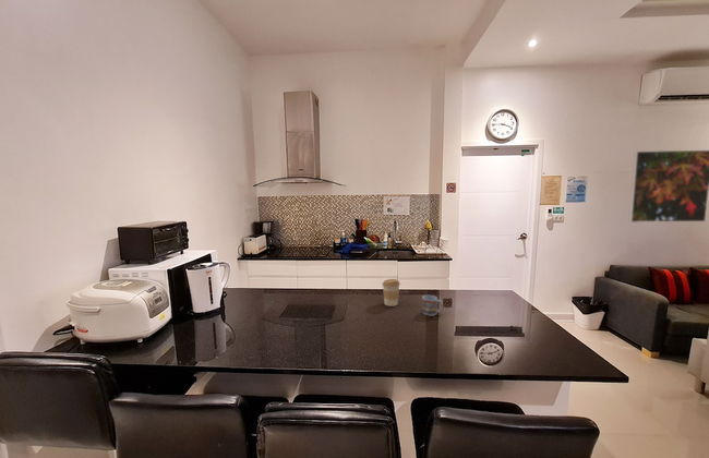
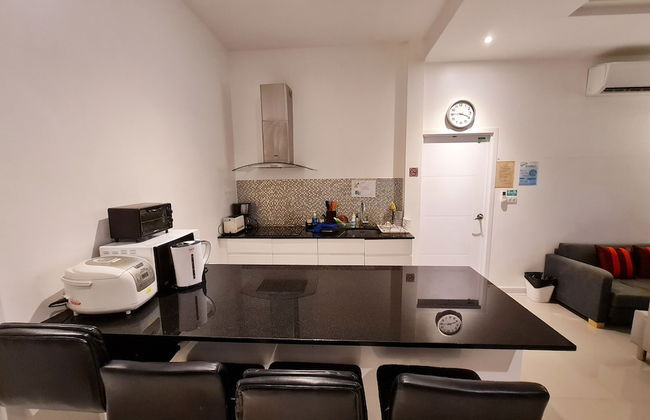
- coffee cup (390, 291)
- cup (432, 305)
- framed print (670, 186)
